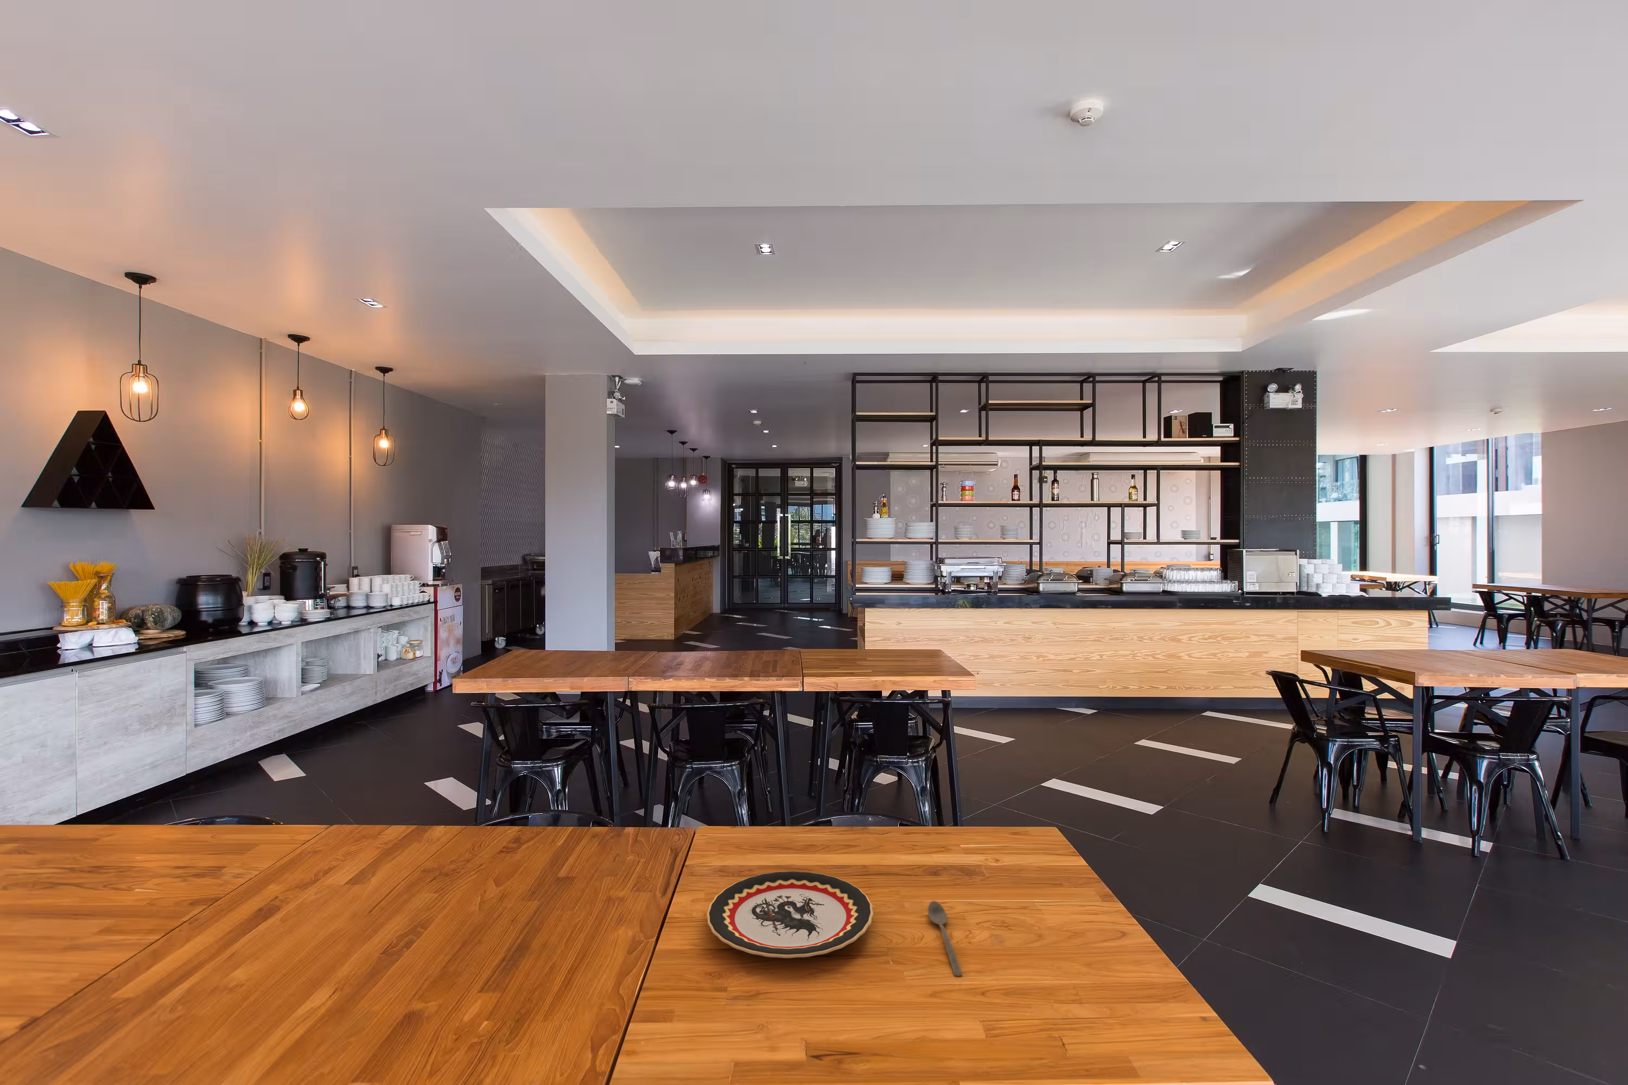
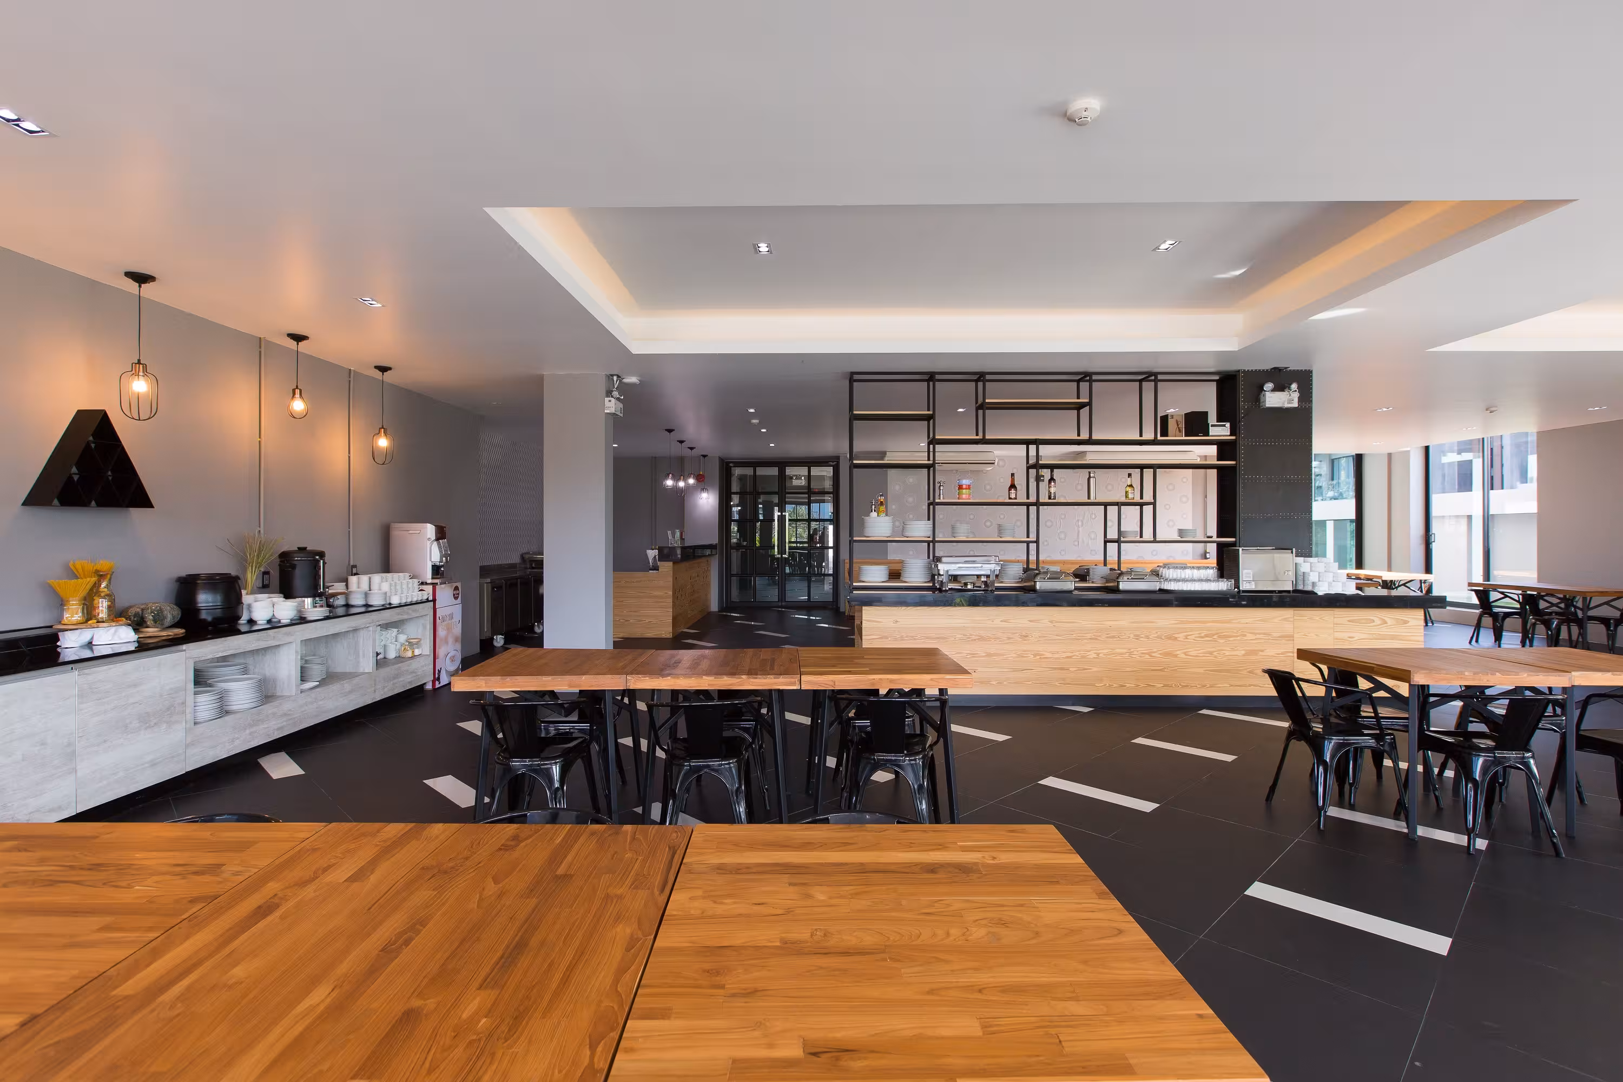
- plate (790, 915)
- spoon (945, 935)
